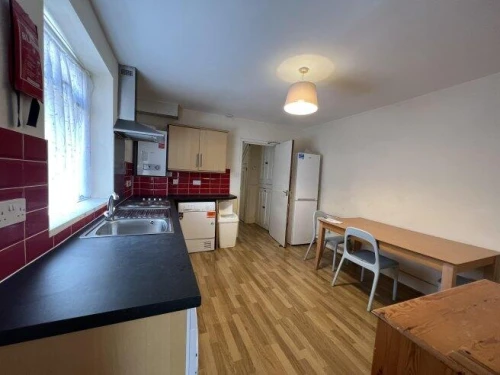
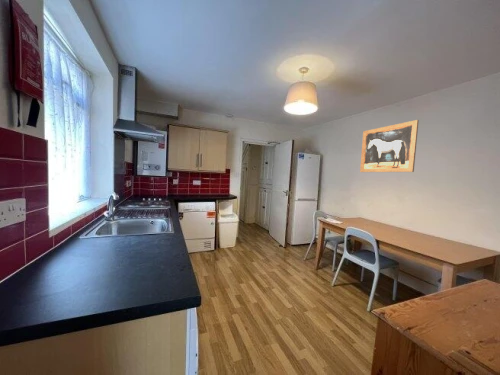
+ wall art (385, 149)
